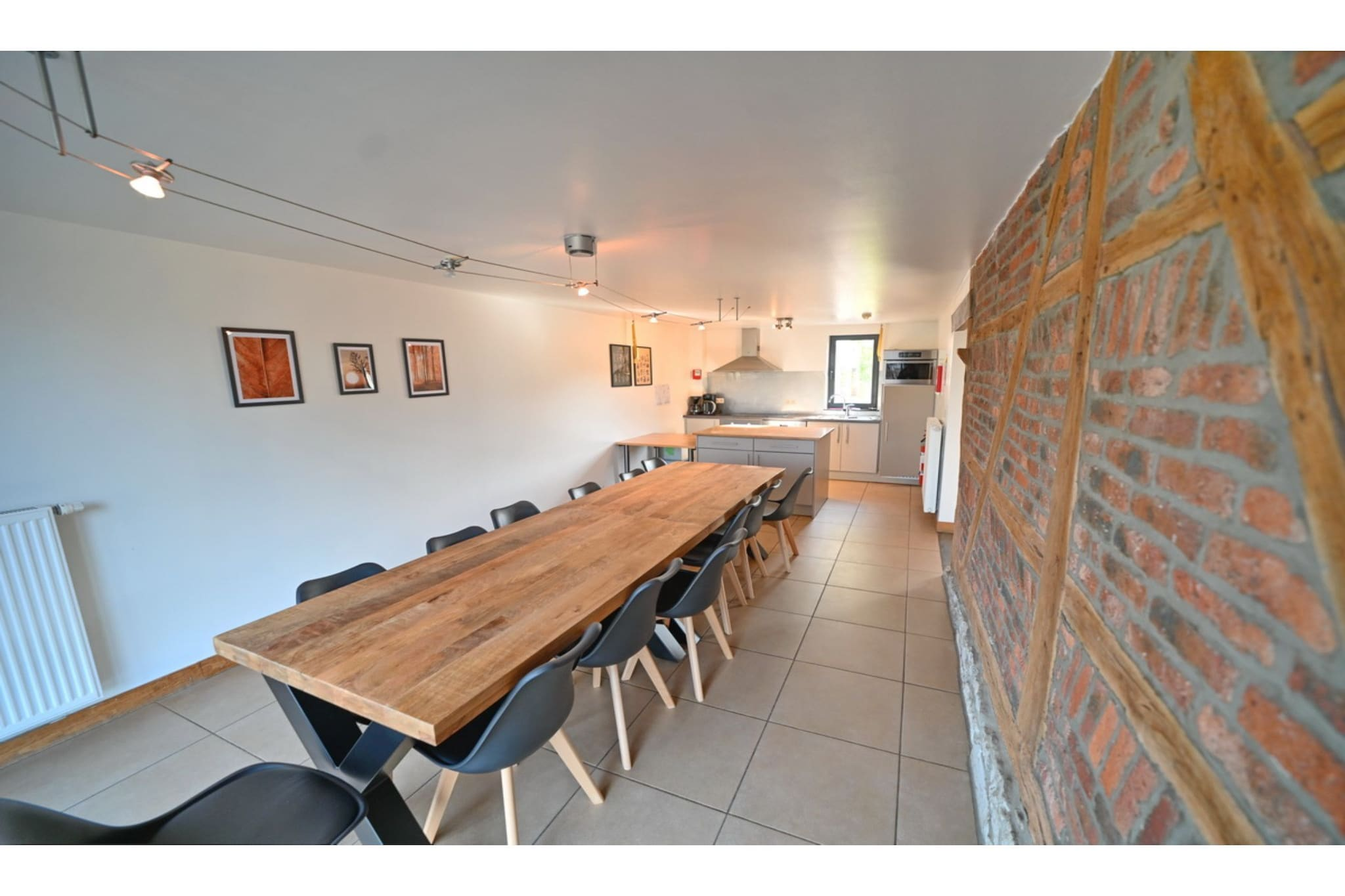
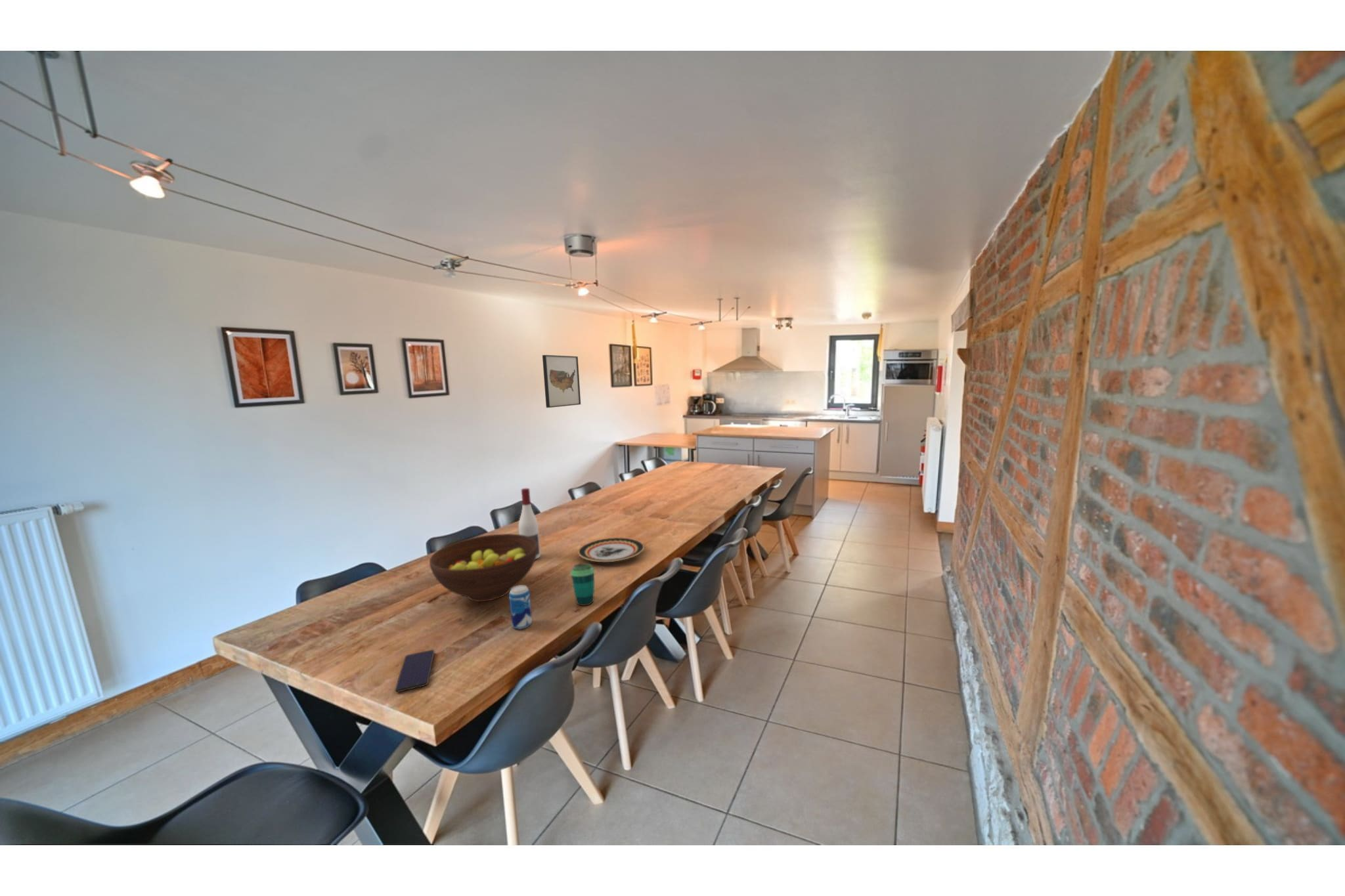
+ plate (611, 551)
+ beverage can (520, 607)
+ wall art (562, 381)
+ smartphone (416, 670)
+ fruit bowl (487, 572)
+ cup (583, 584)
+ alcohol (528, 523)
